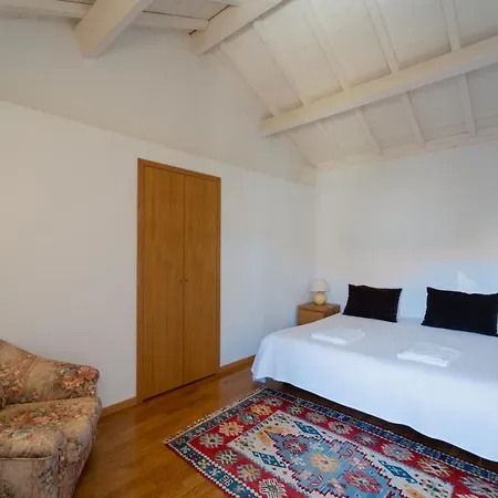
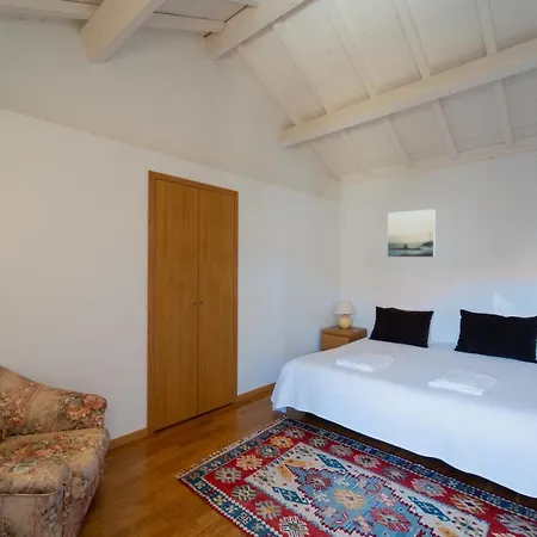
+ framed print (409, 234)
